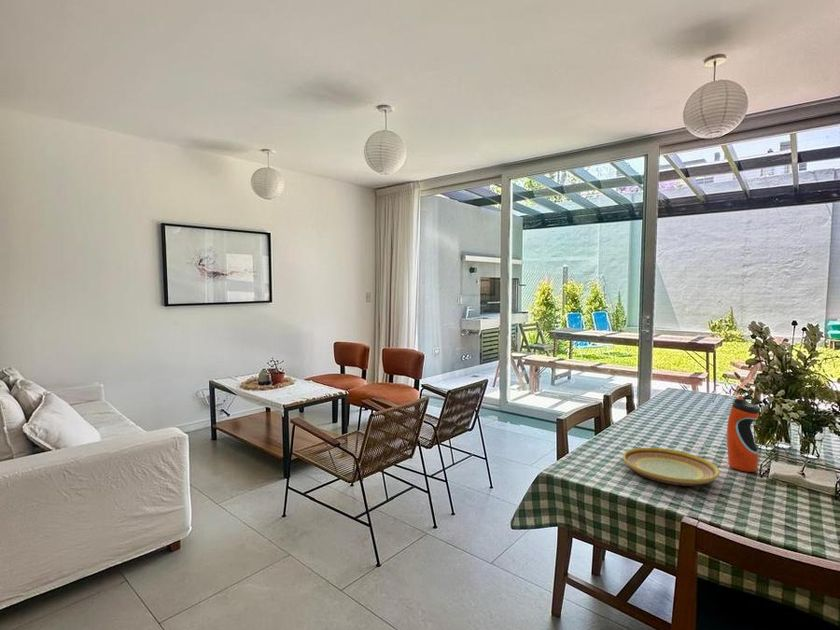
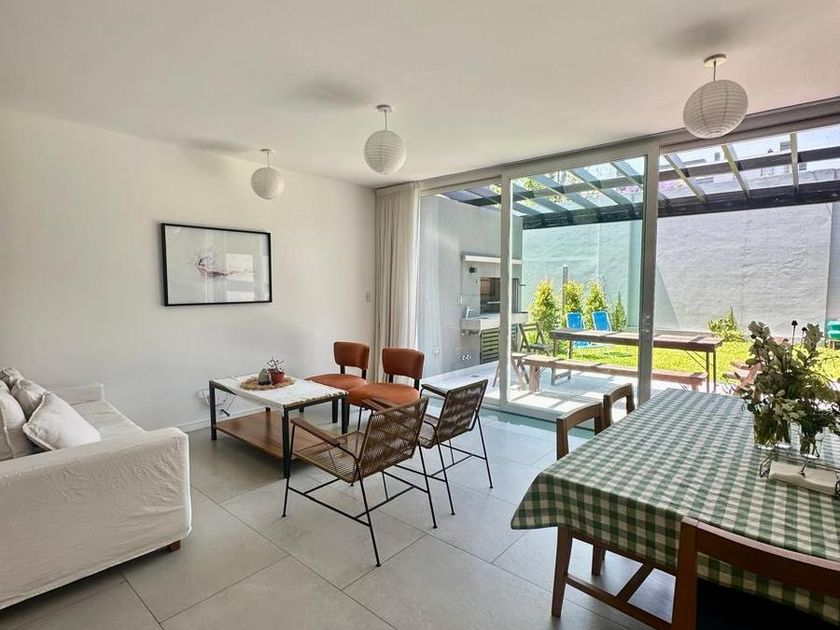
- water bottle (742, 432)
- plate (668, 467)
